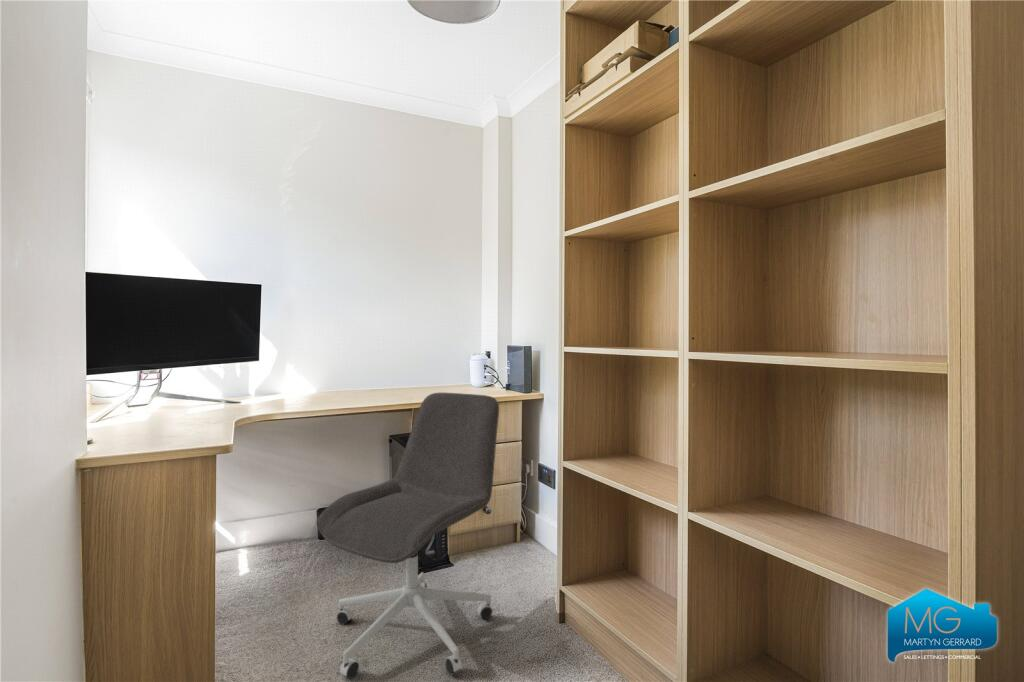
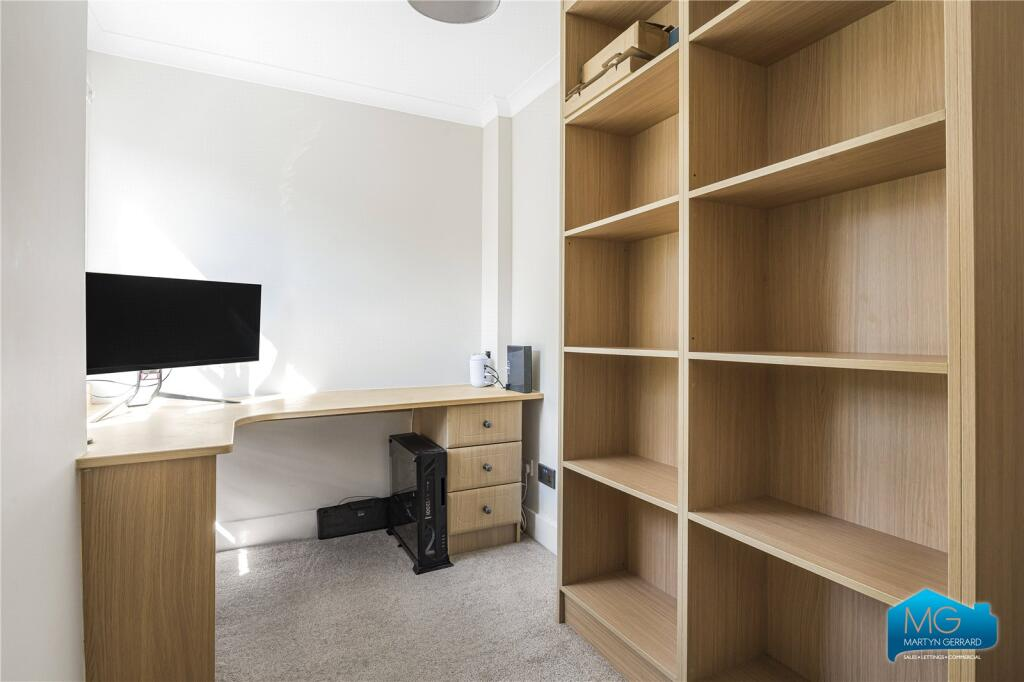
- office chair (412, 516)
